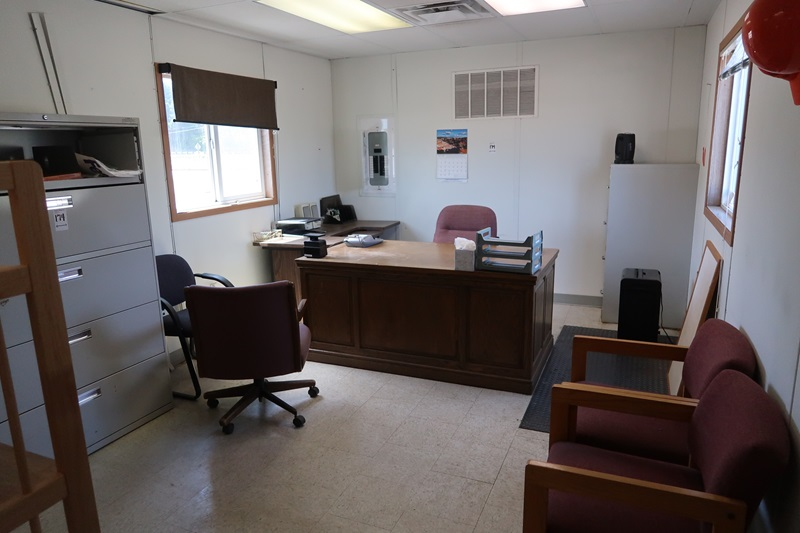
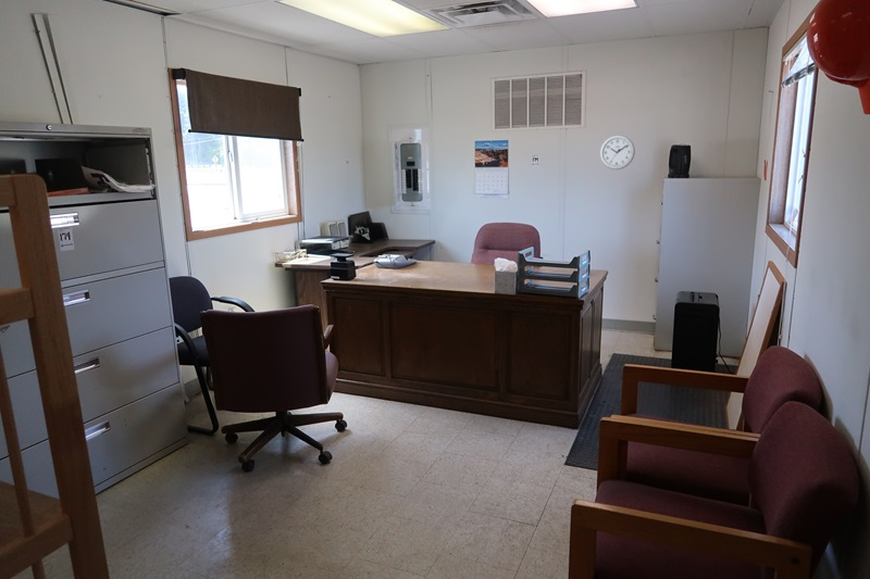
+ wall clock (617, 152)
